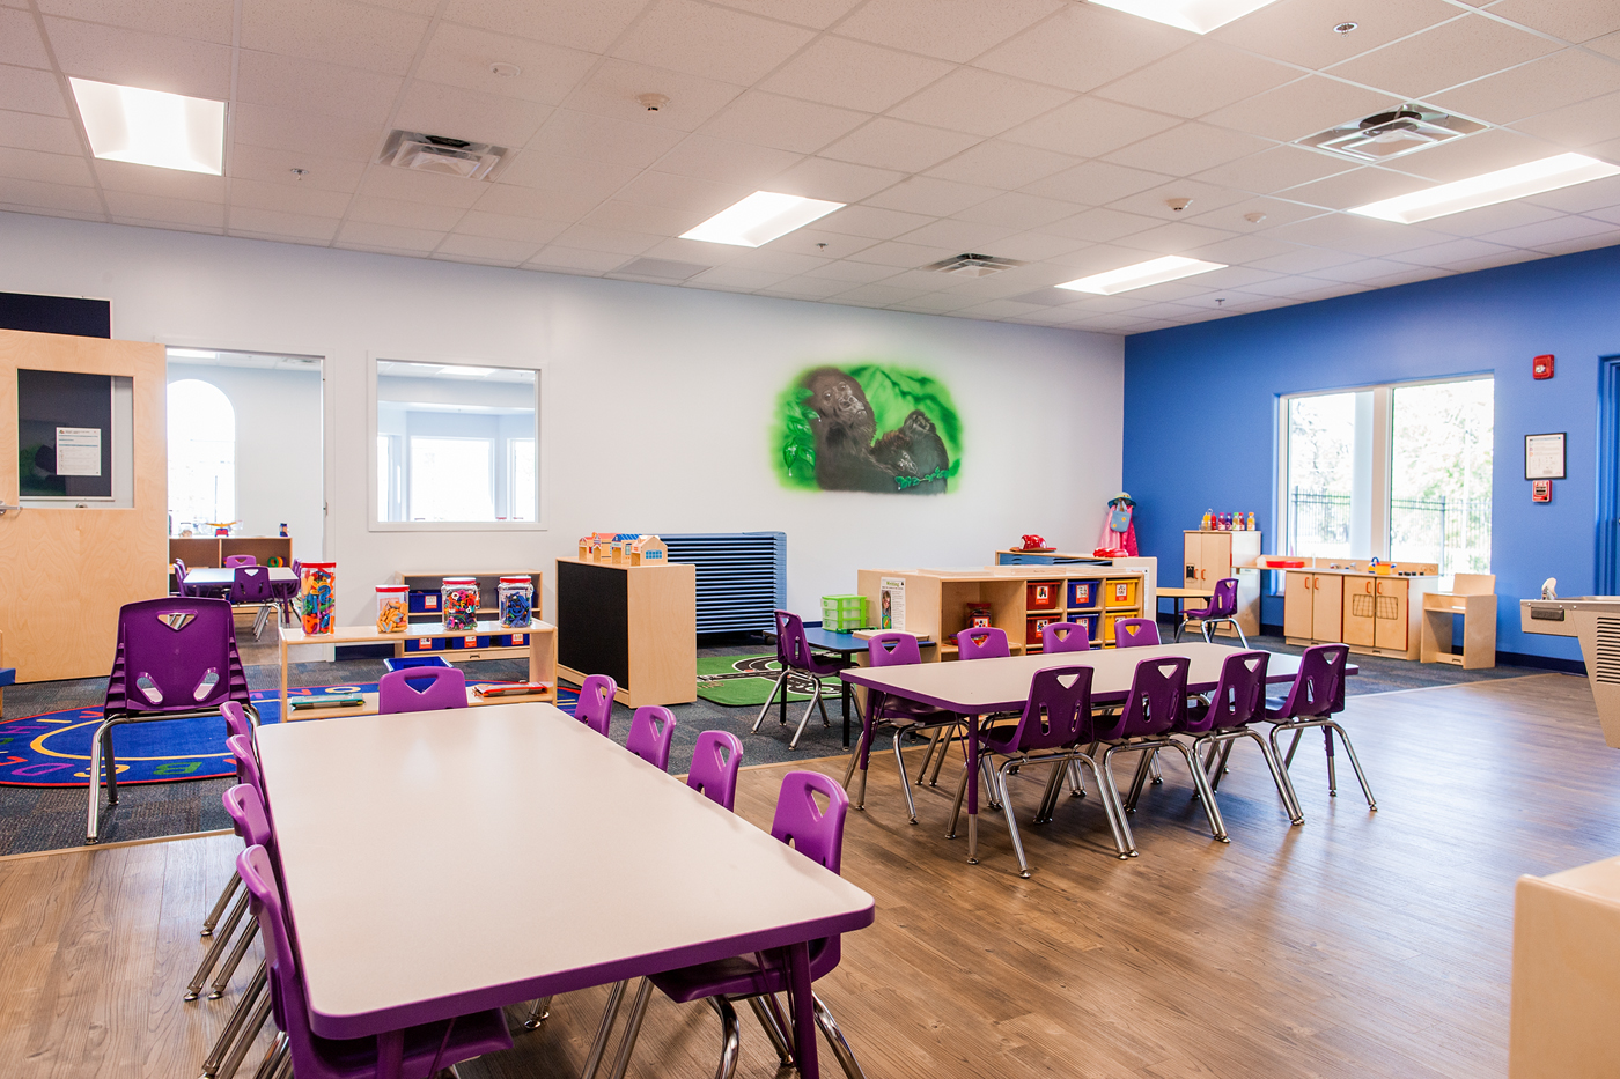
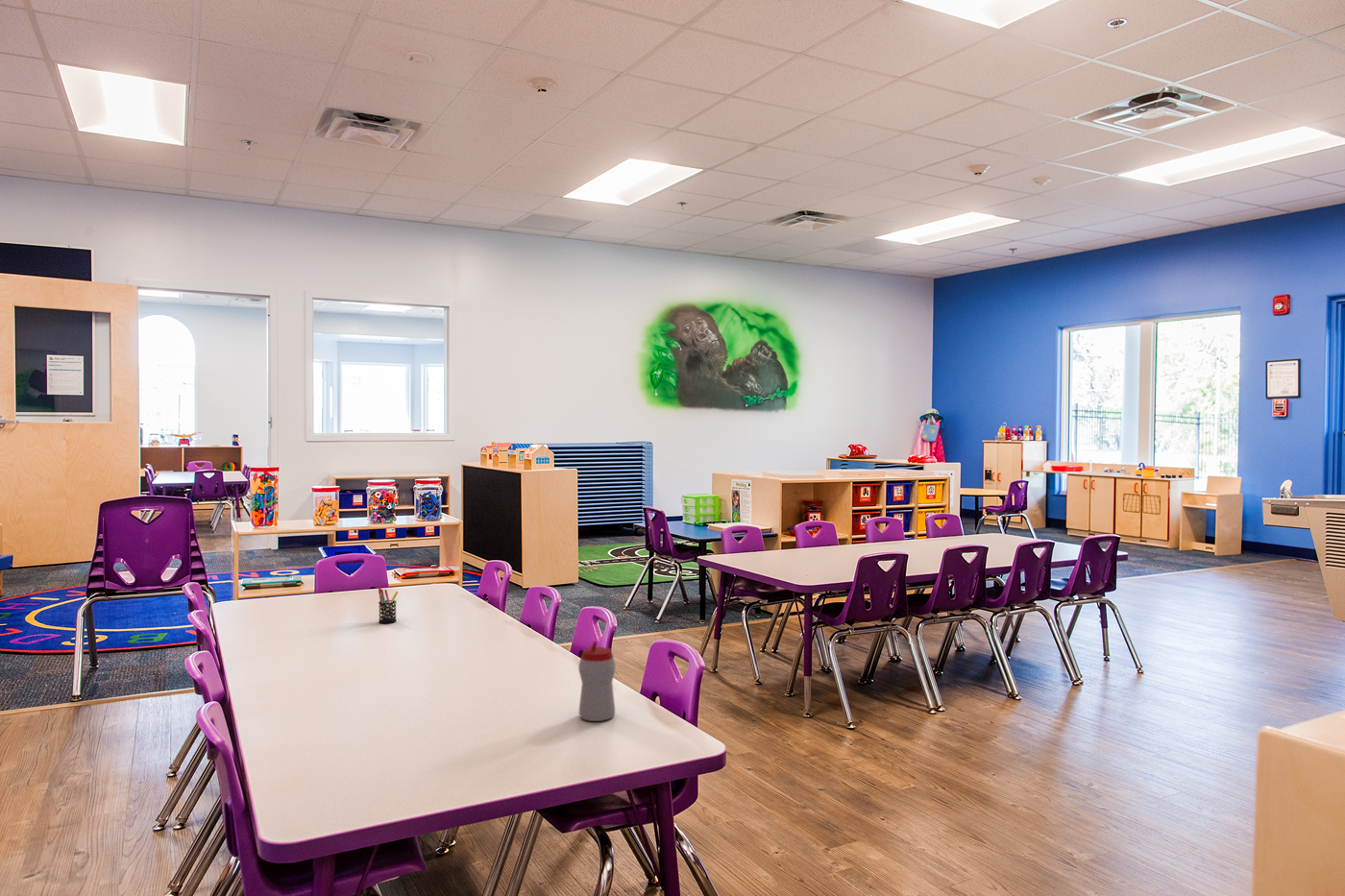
+ pen holder (385, 604)
+ sippy cup (597, 678)
